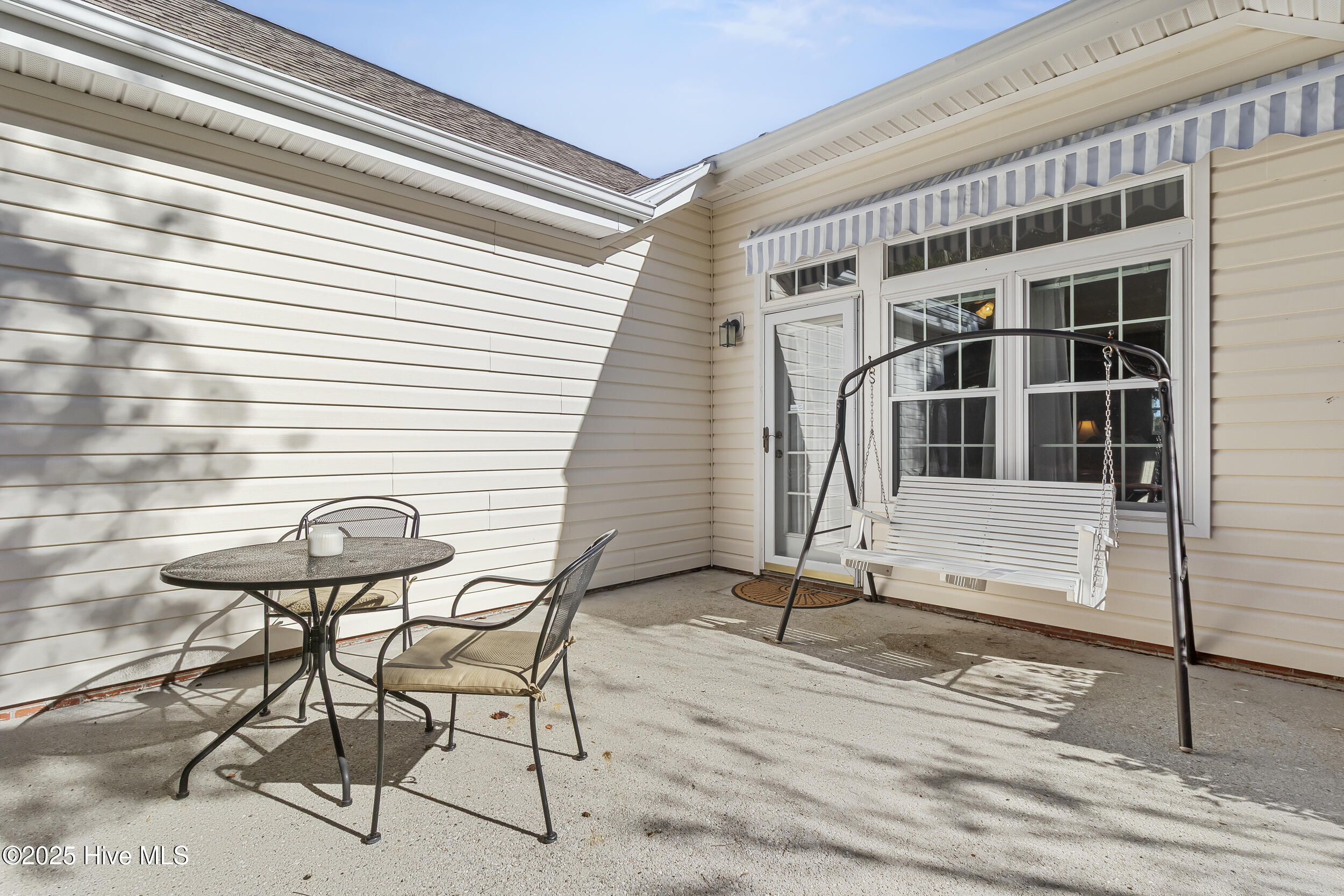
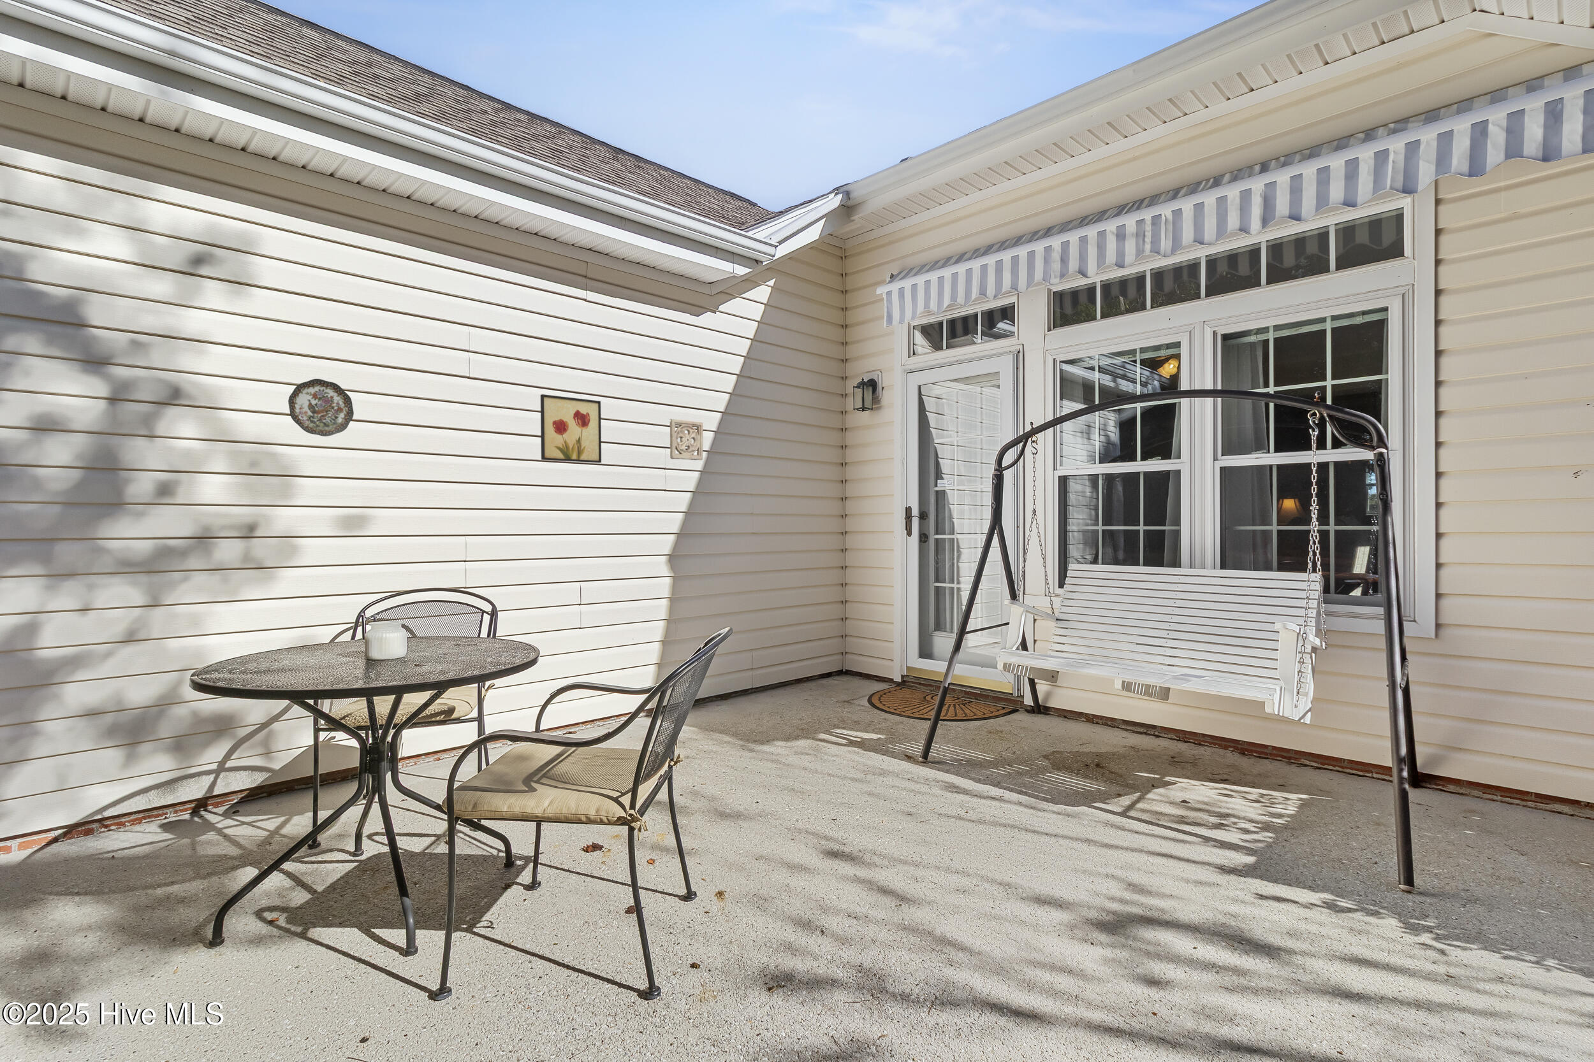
+ decorative plate (320, 408)
+ wall ornament (686, 440)
+ wall art (570, 429)
